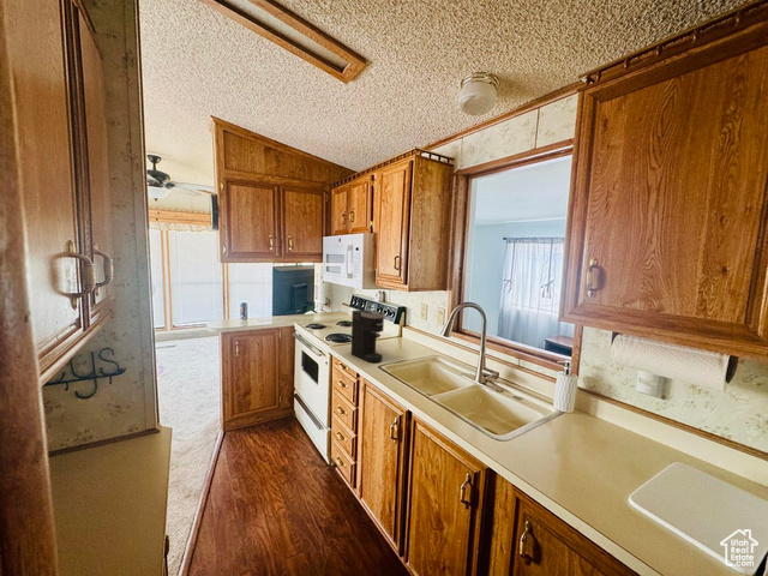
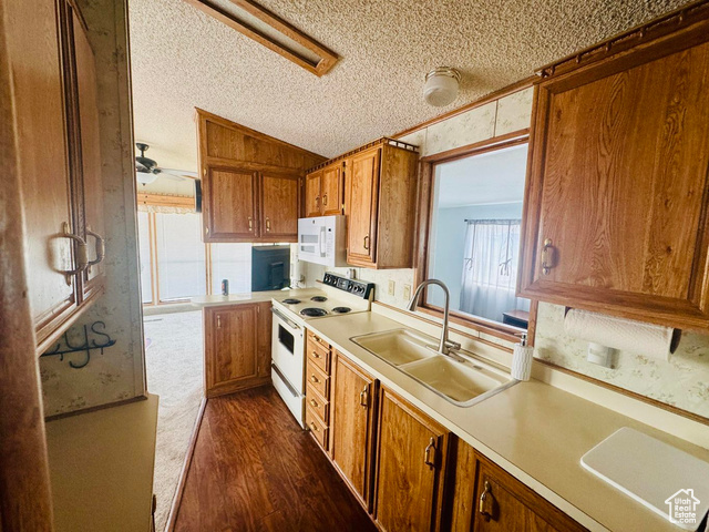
- coffee maker (367, 334)
